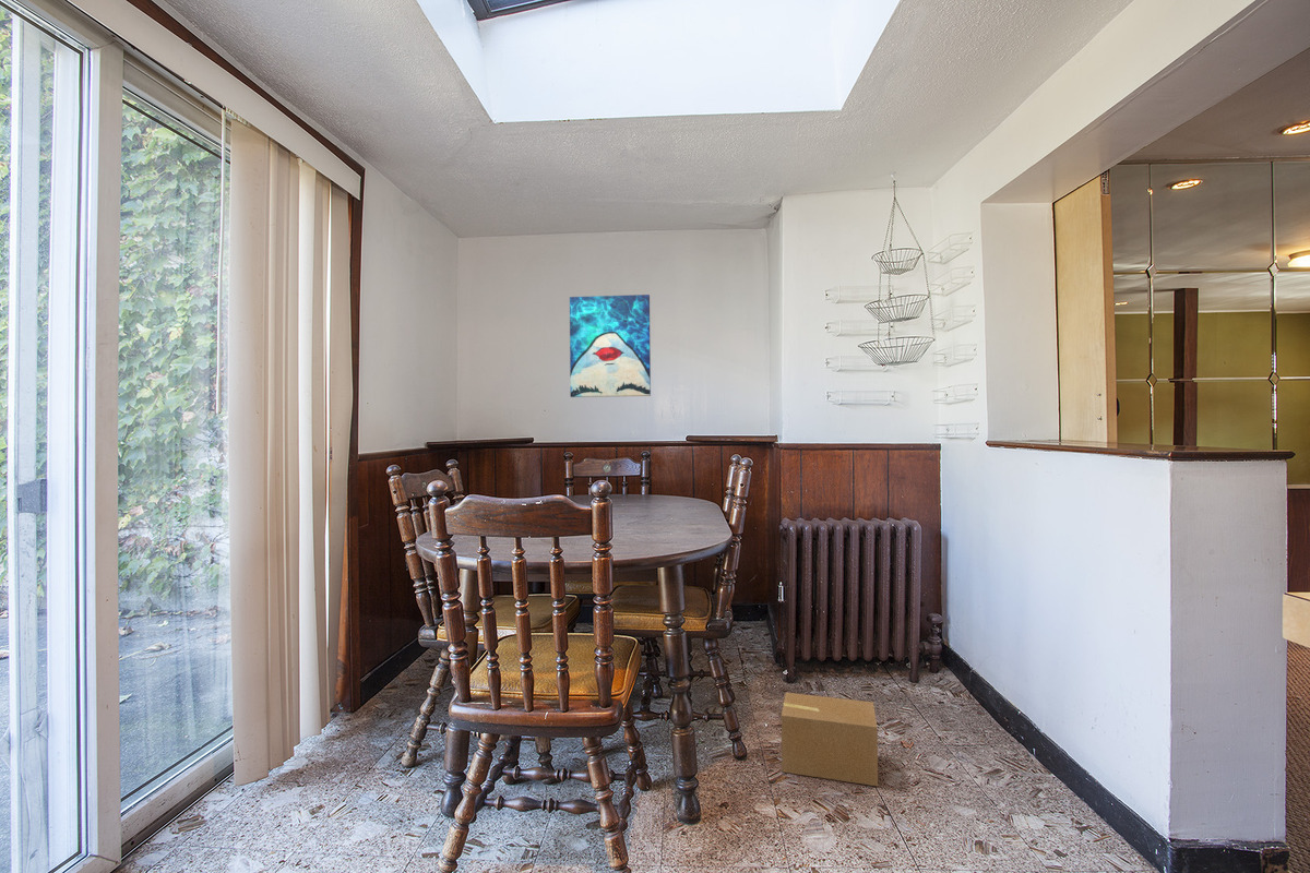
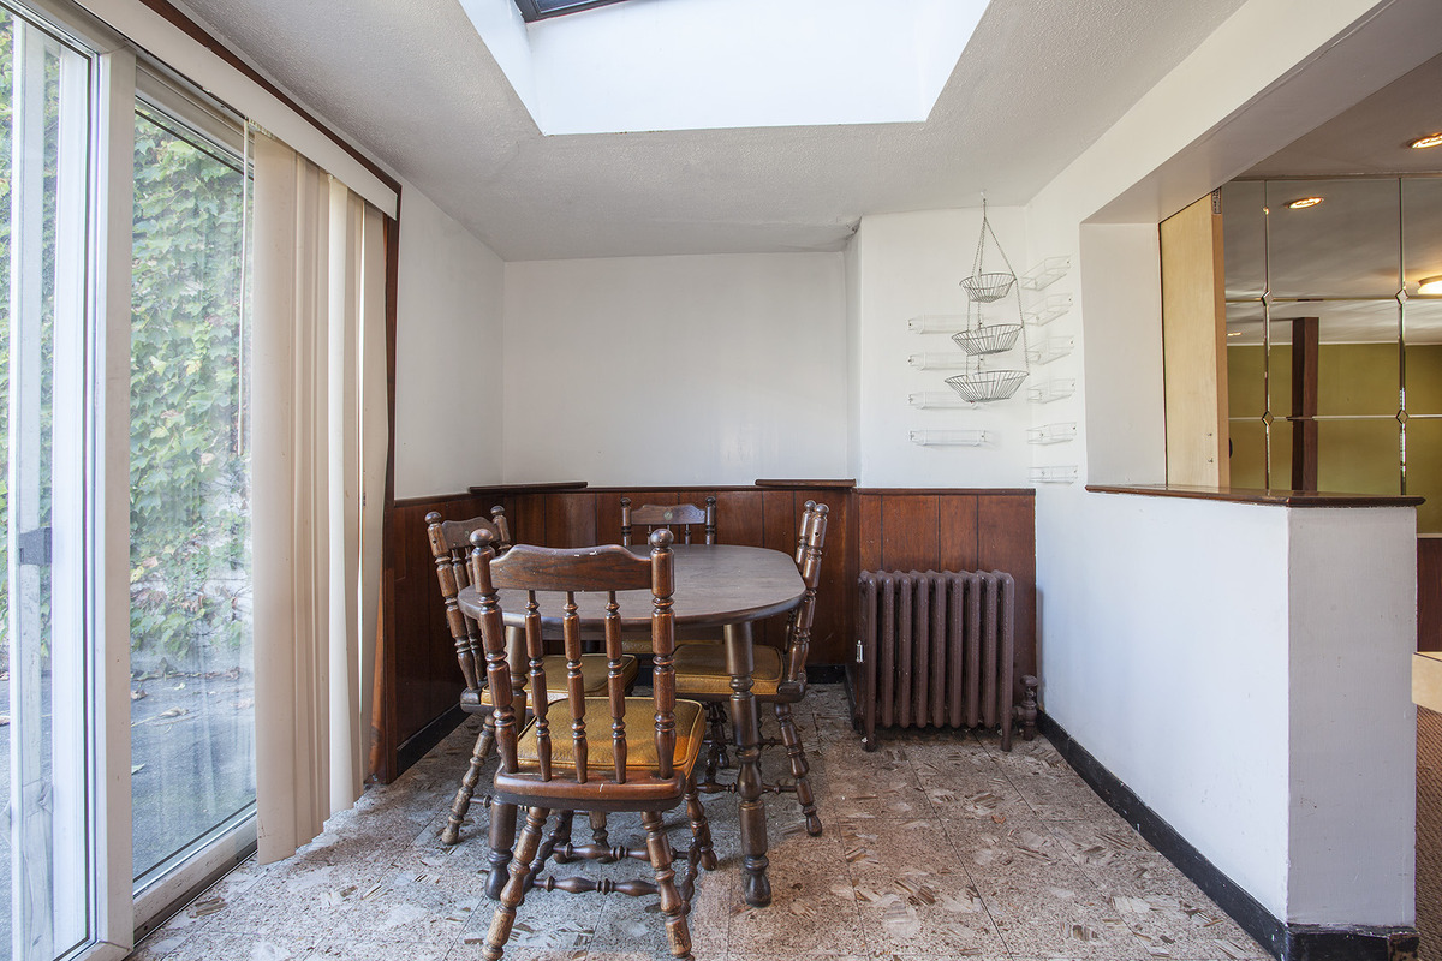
- wall art (609, 346)
- cardboard box (829, 736)
